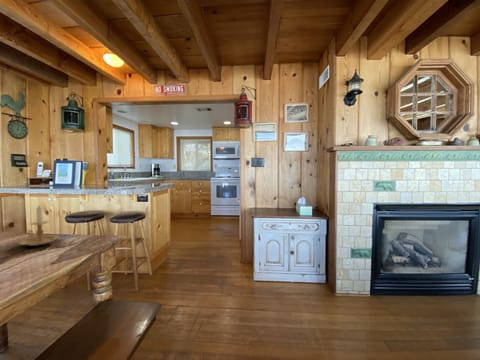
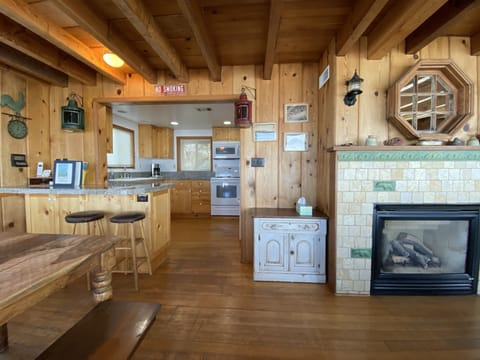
- candle holder (37, 224)
